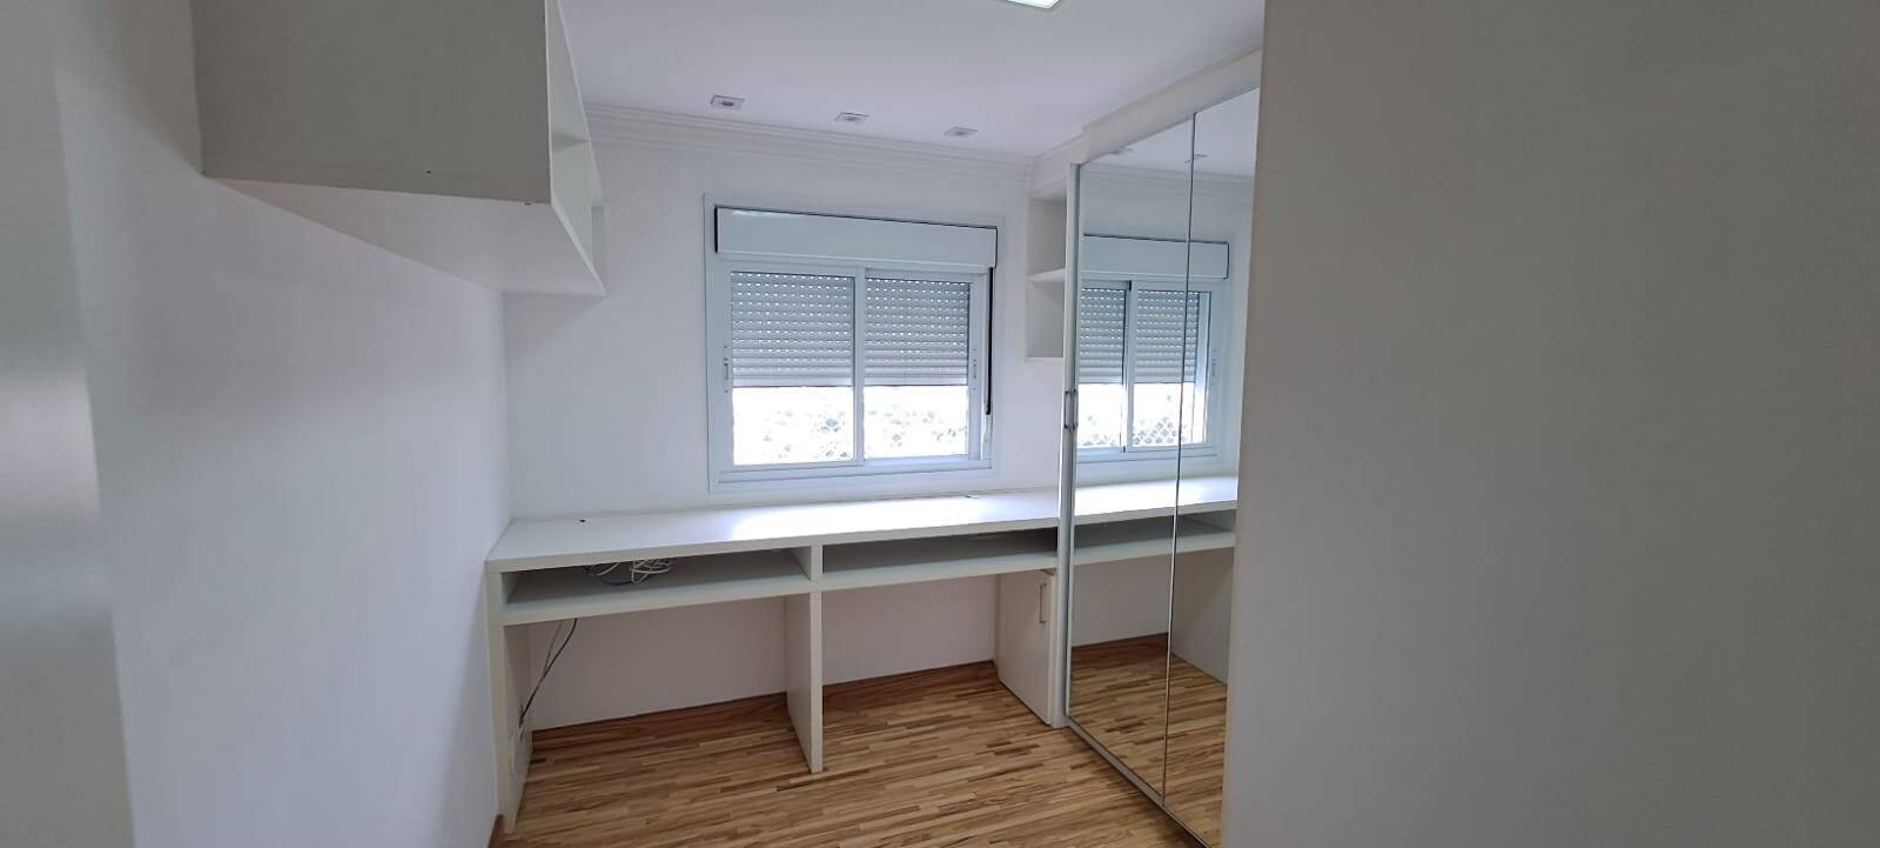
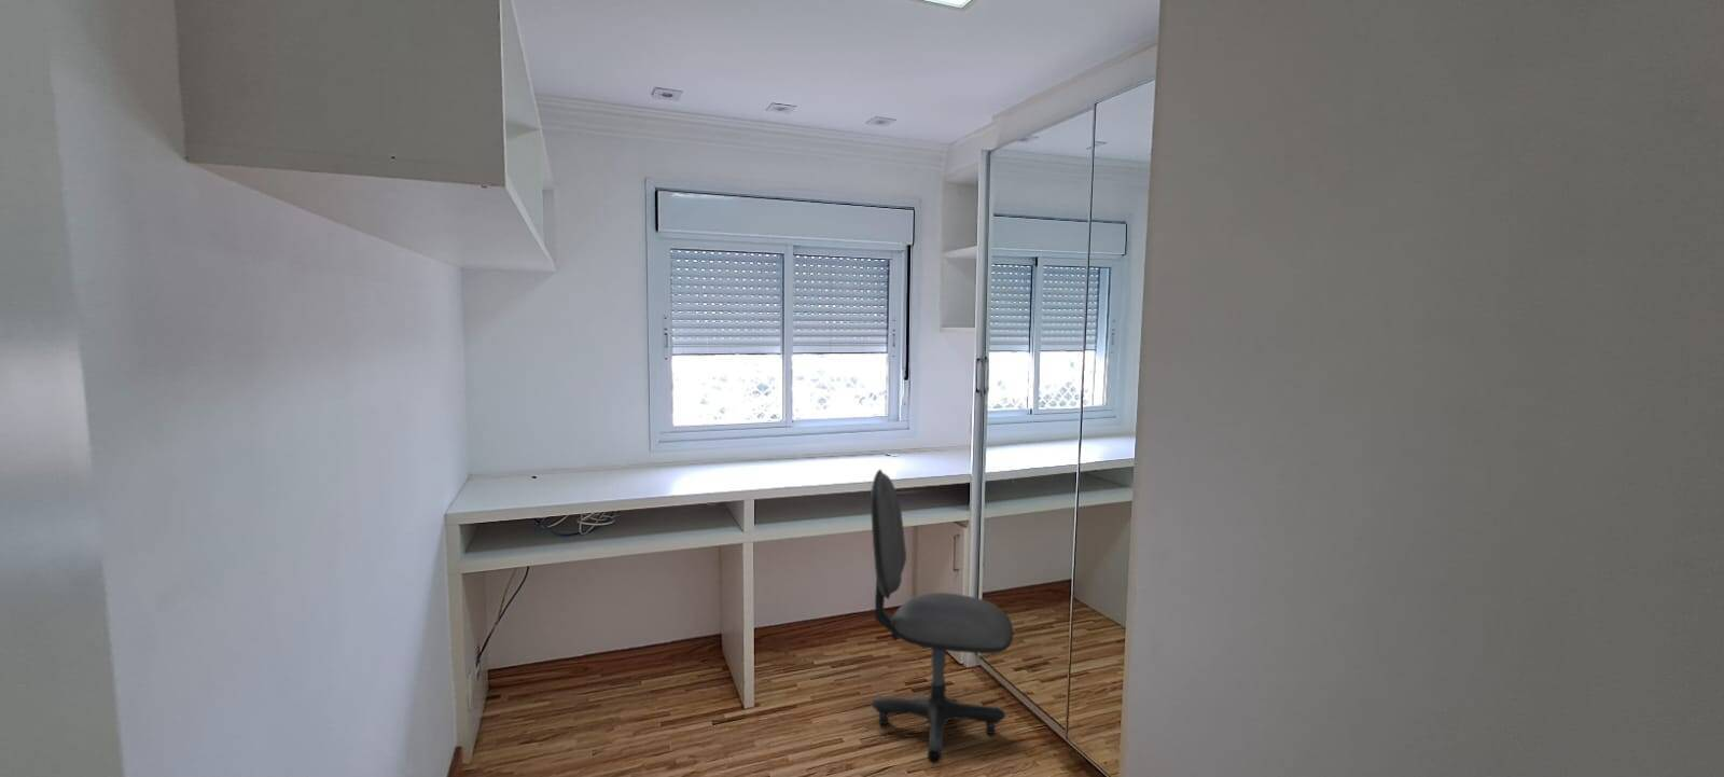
+ office chair (941, 602)
